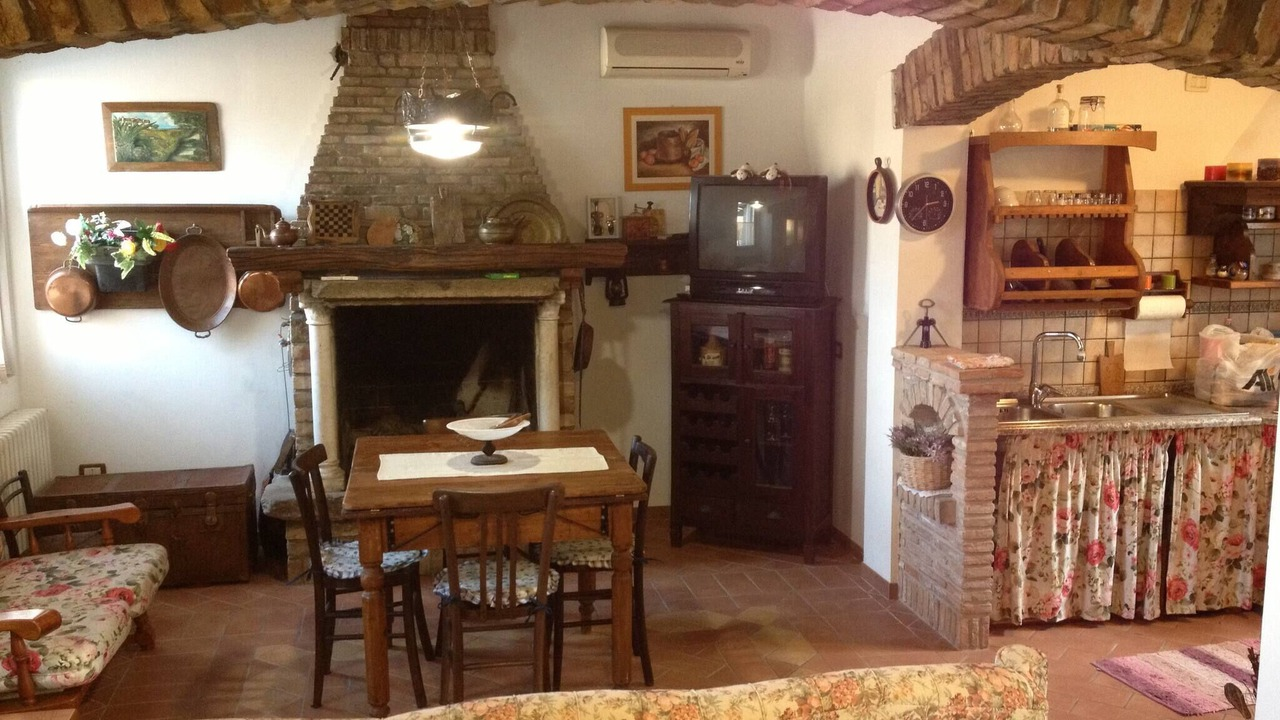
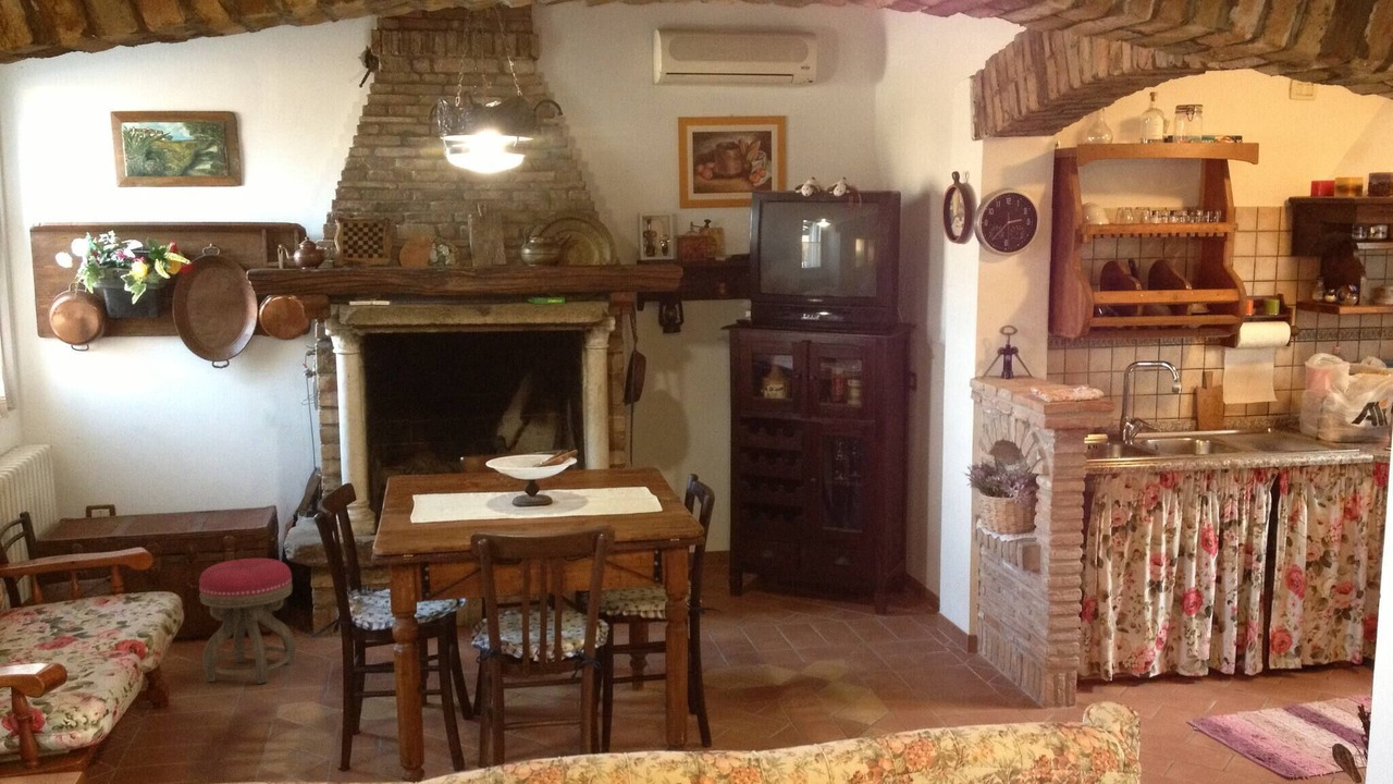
+ stool (247, 618)
